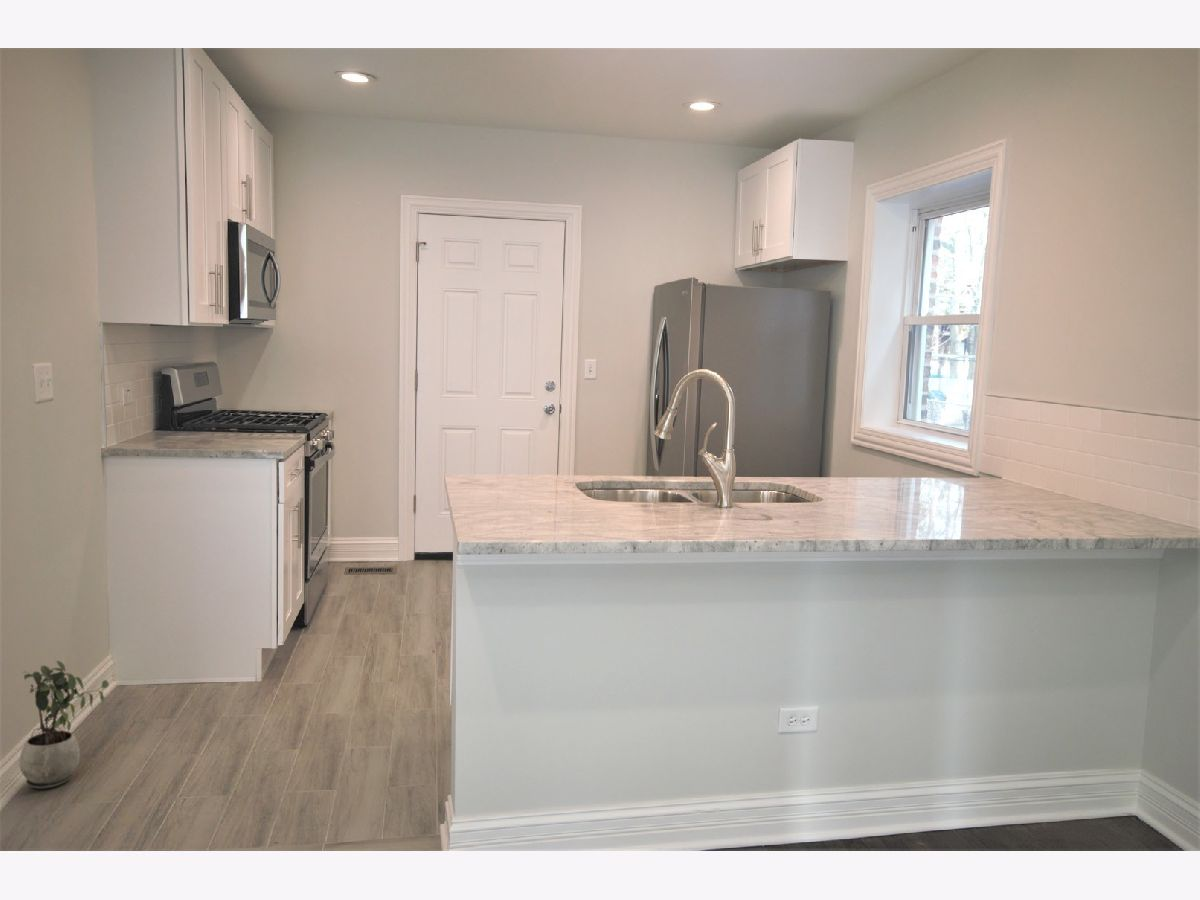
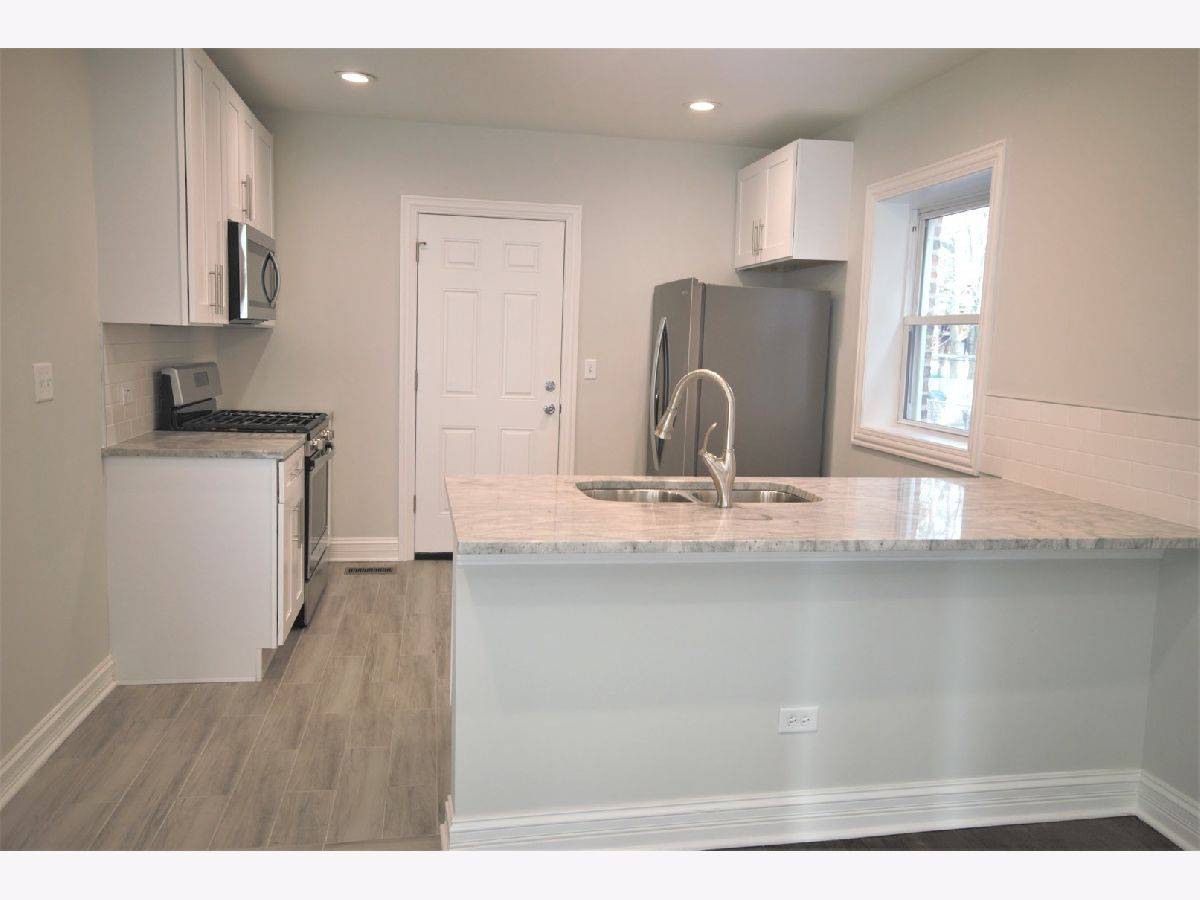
- potted plant (61, 718)
